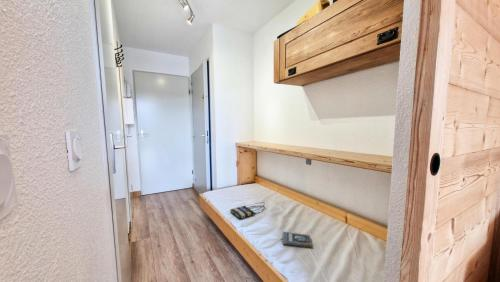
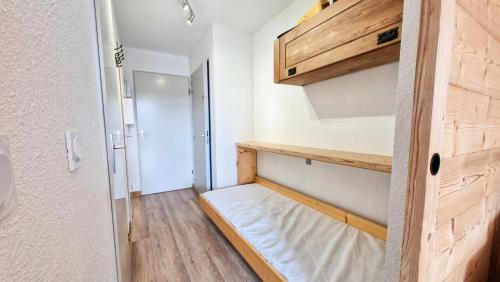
- book (296, 239)
- tote bag (249, 209)
